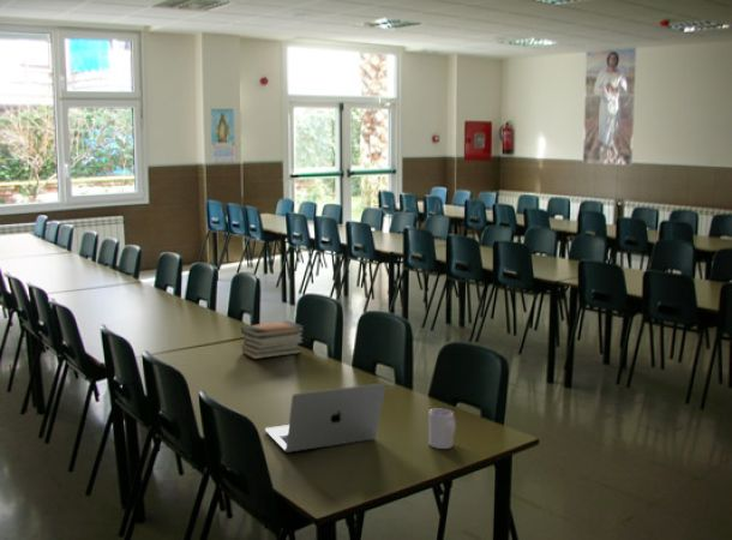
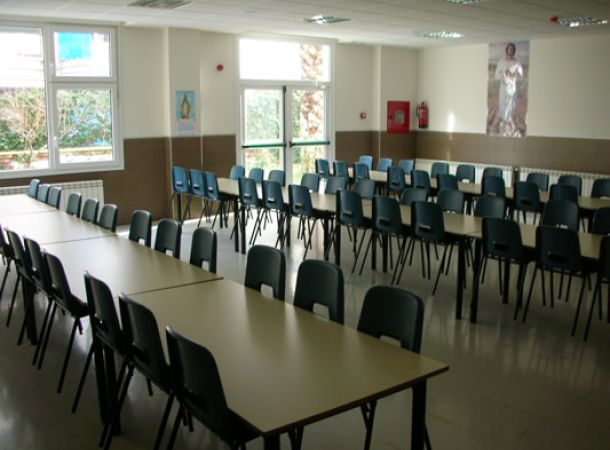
- laptop (323, 408)
- mug (443, 427)
- book stack (272, 340)
